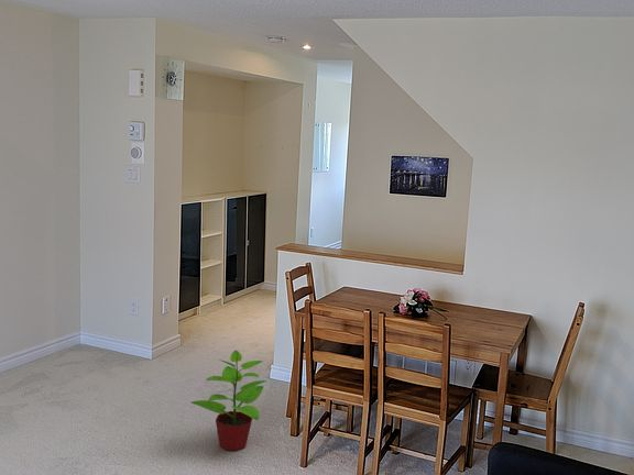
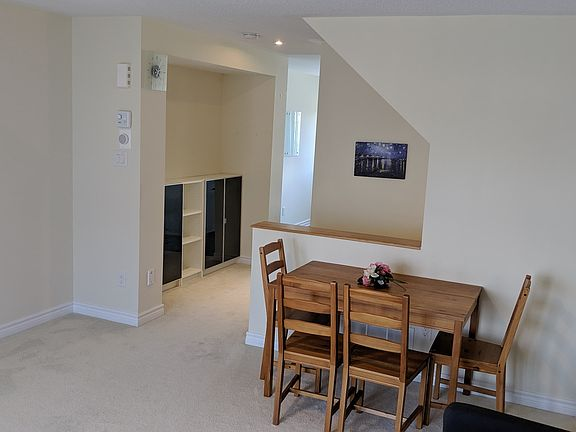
- potted plant (237, 397)
